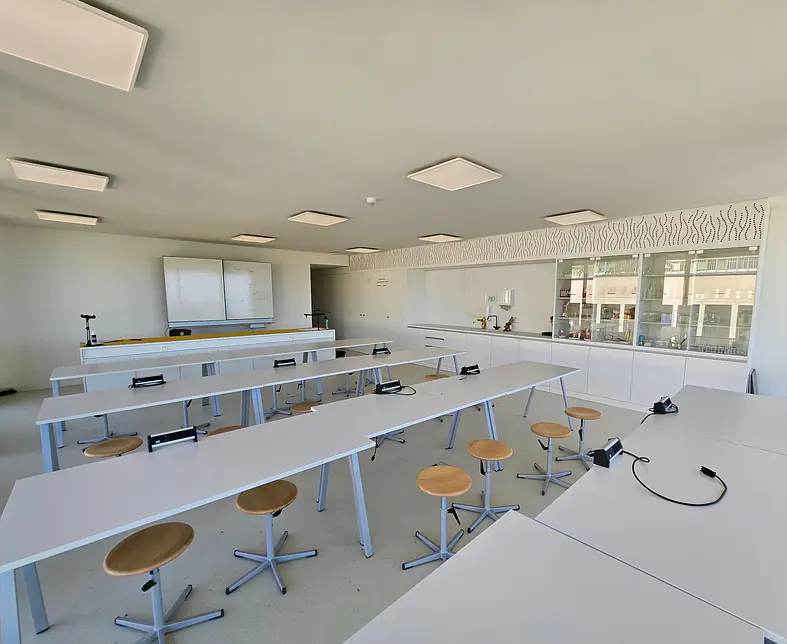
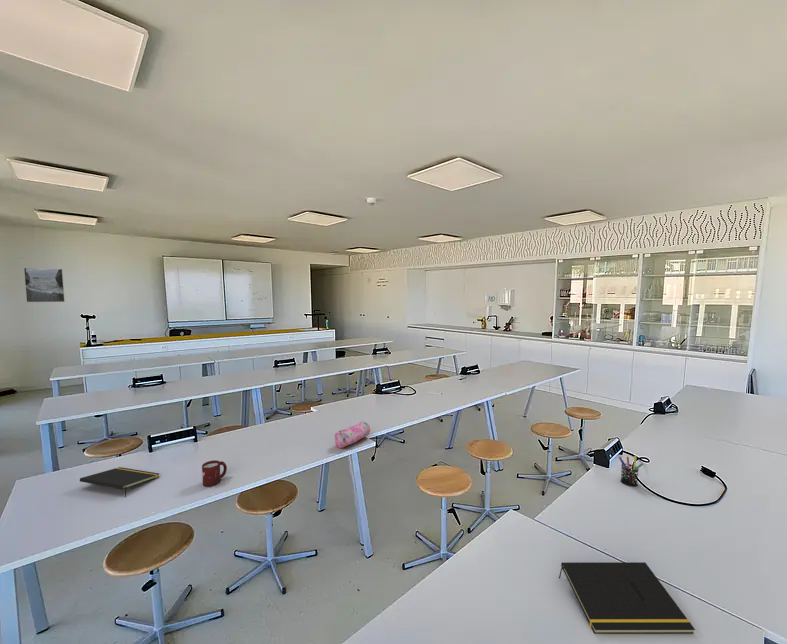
+ pencil case (352, 433)
+ cup (215, 471)
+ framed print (44, 285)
+ pen holder (631, 470)
+ notepad (622, 594)
+ notepad (121, 477)
